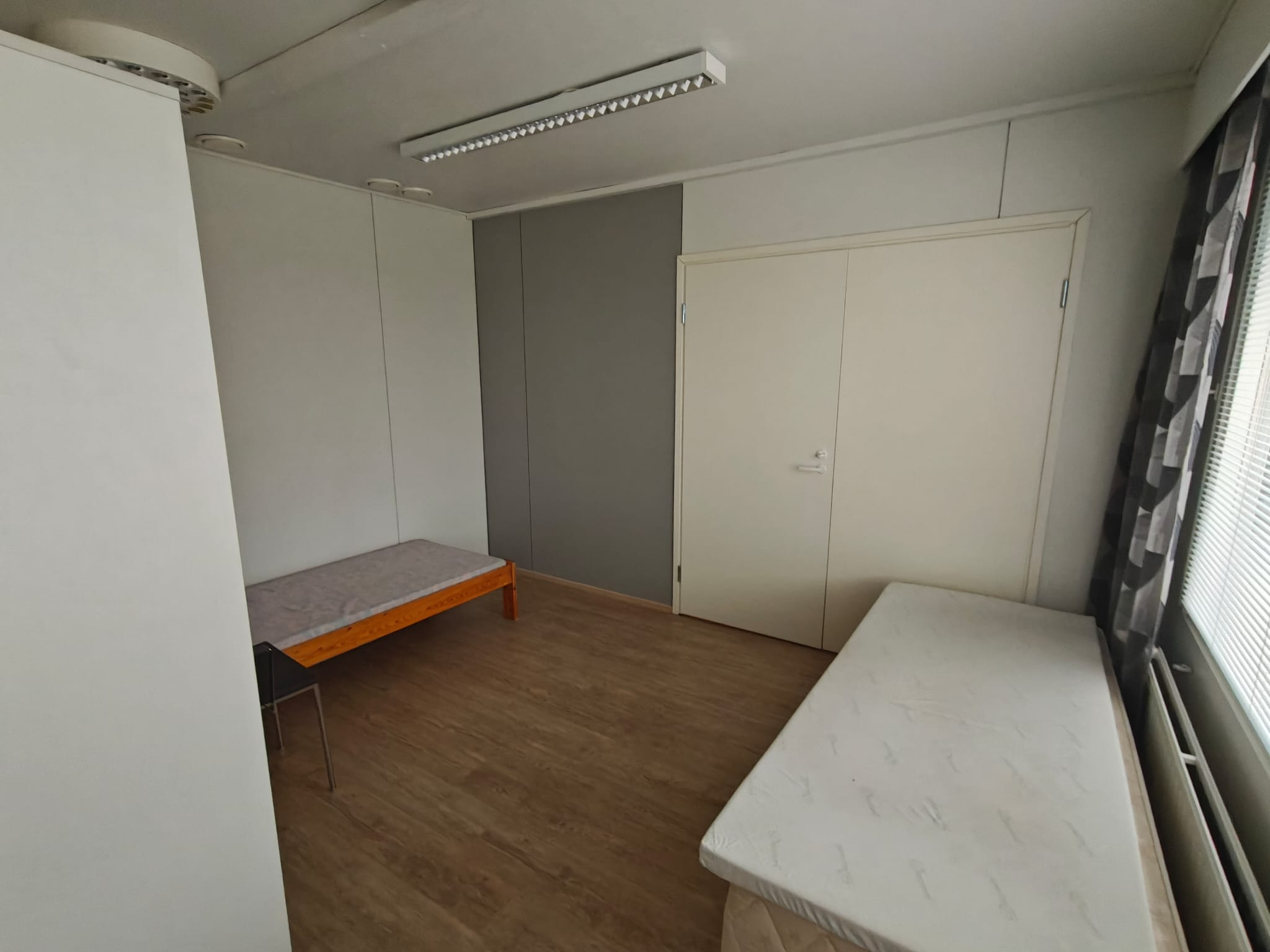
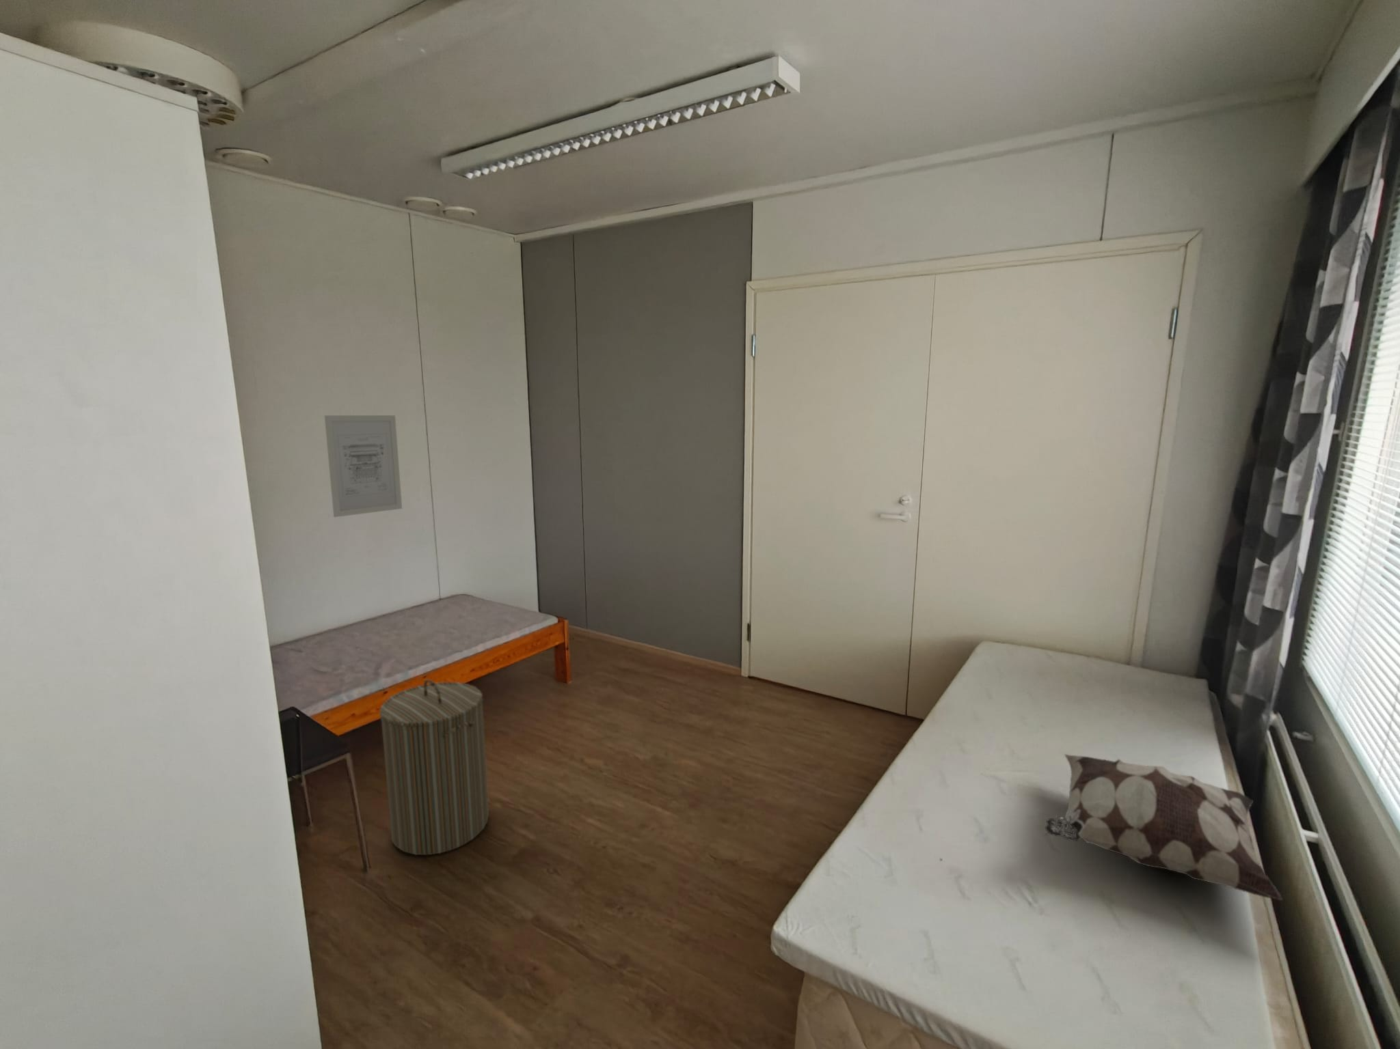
+ laundry hamper (437, 755)
+ wall art (365, 464)
+ decorative pillow (1153, 814)
